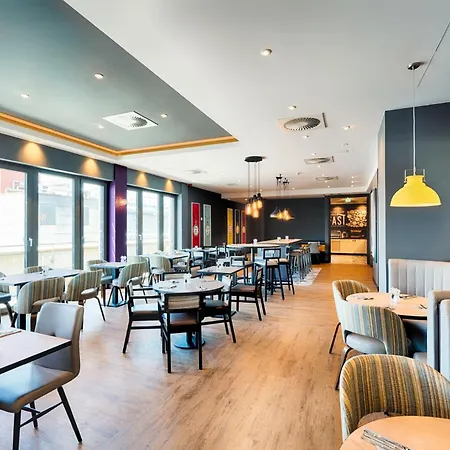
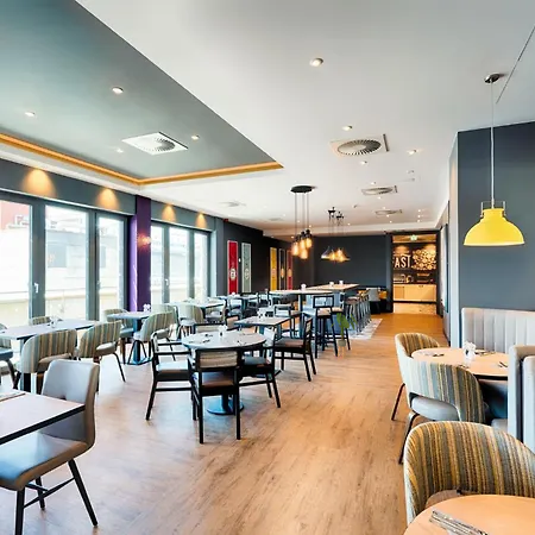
+ house plant (342, 334)
